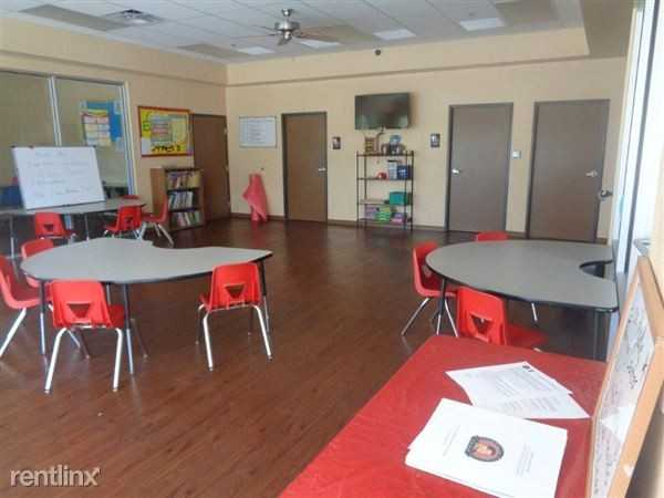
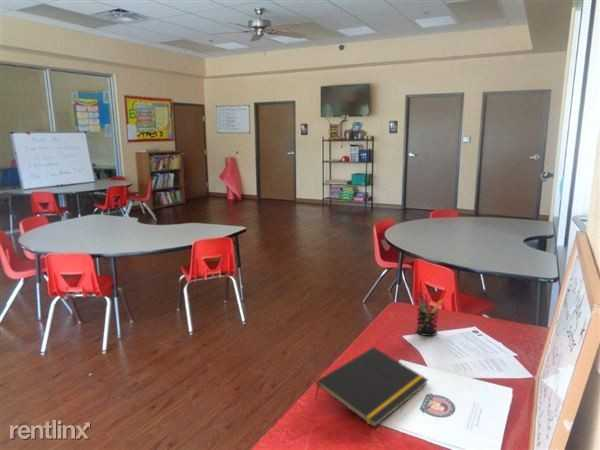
+ pen holder (425, 313)
+ notepad (373, 382)
